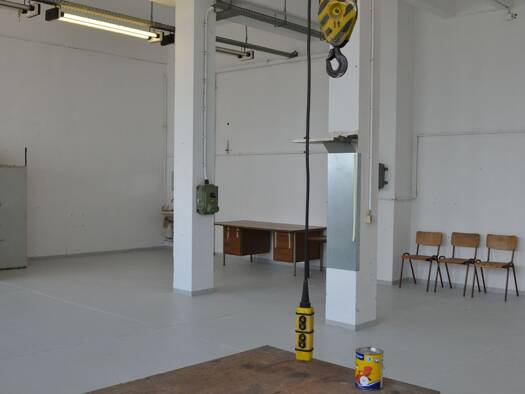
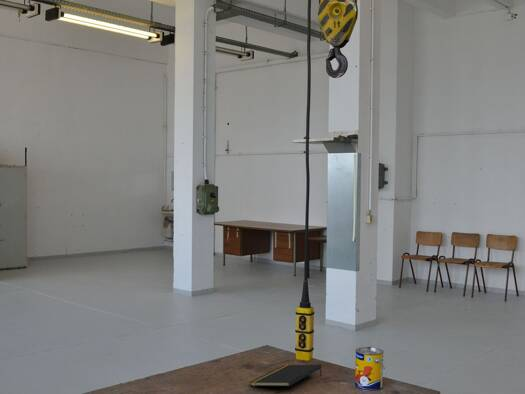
+ notepad (286, 375)
